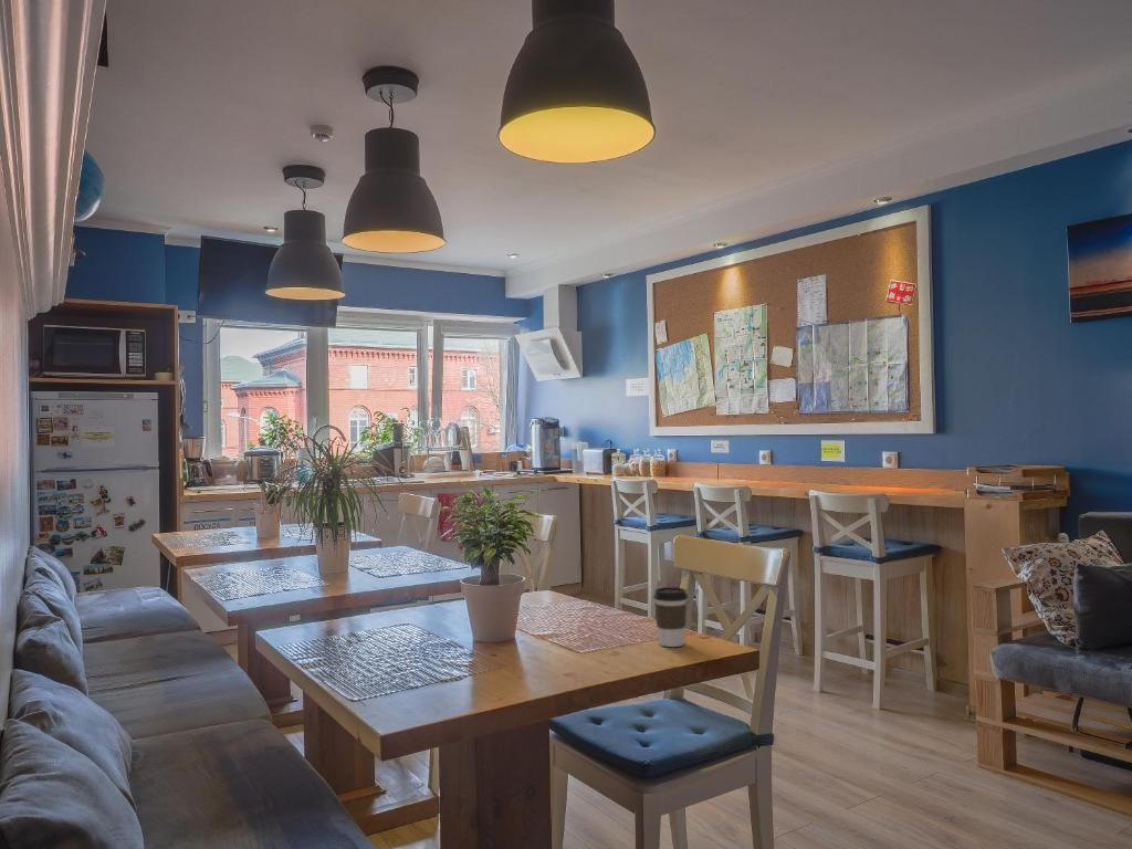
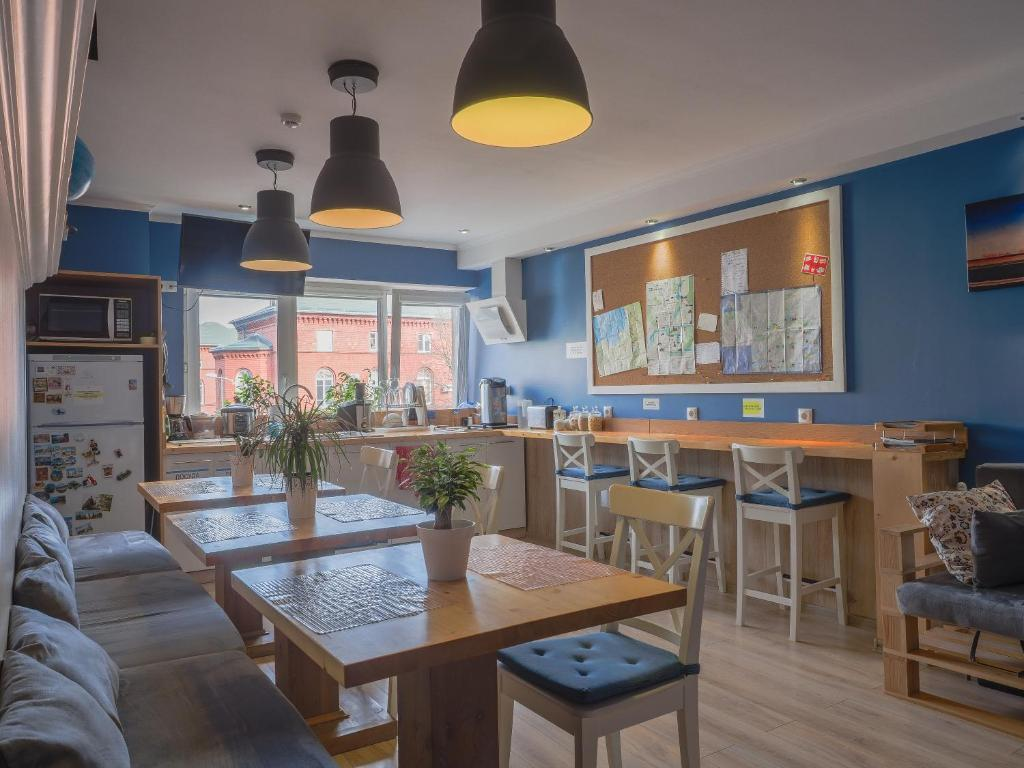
- coffee cup (671, 617)
